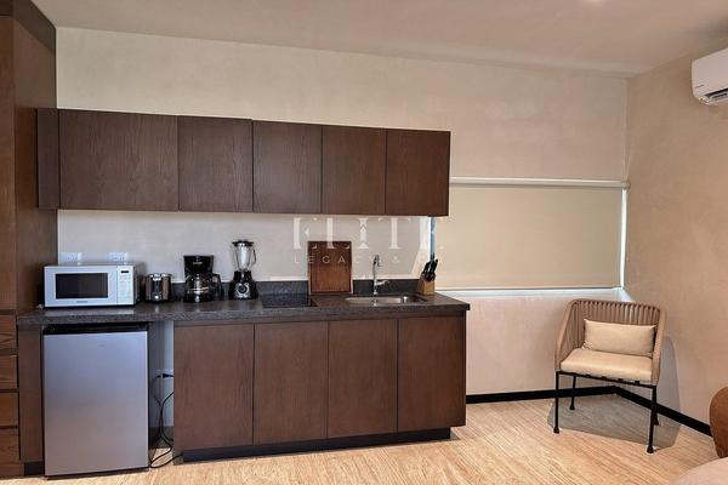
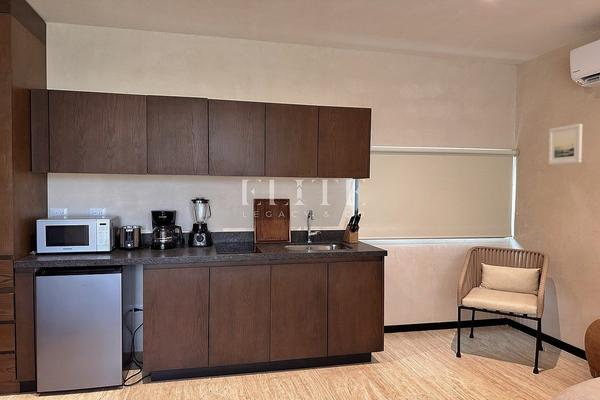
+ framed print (564, 145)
